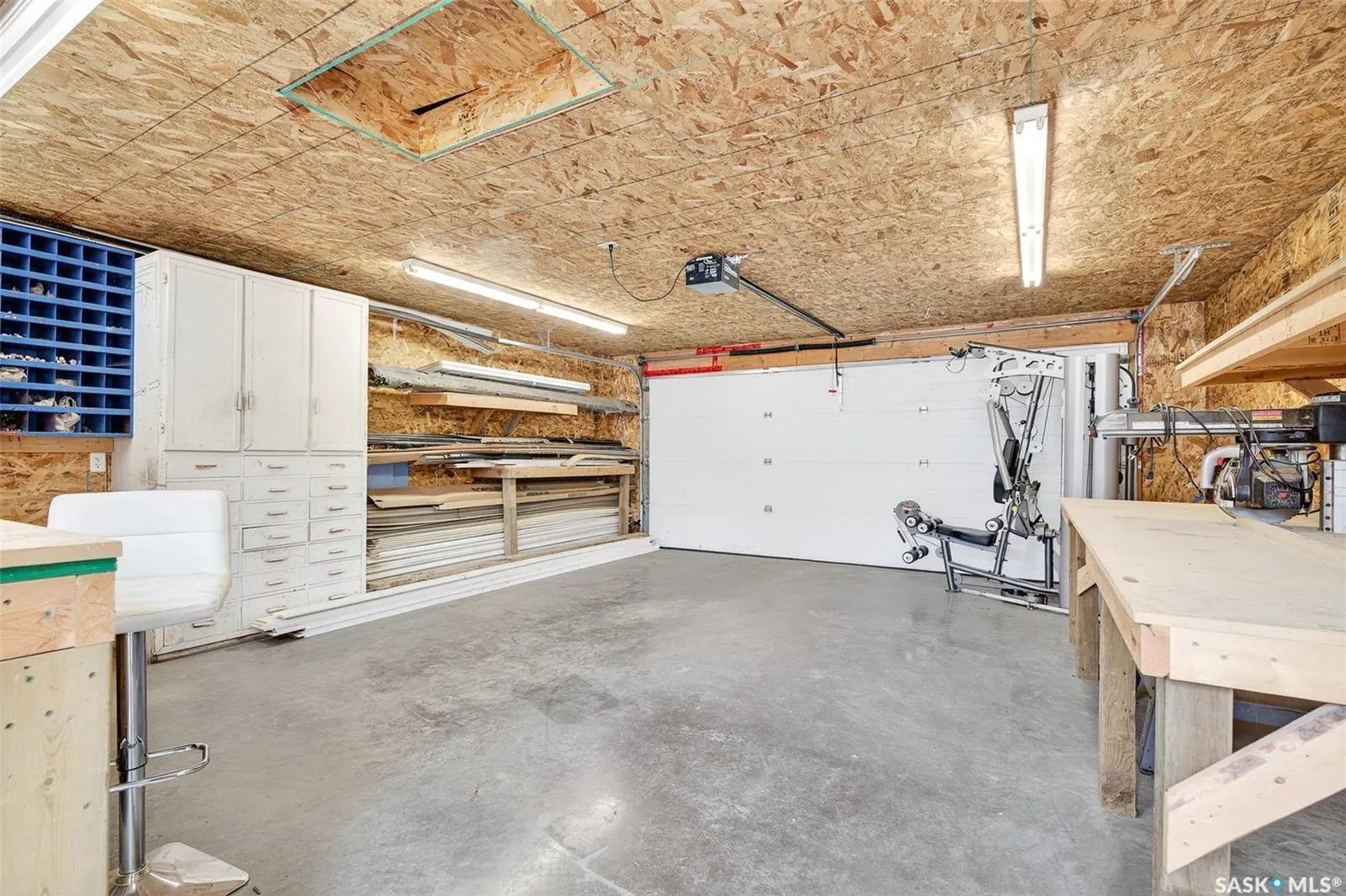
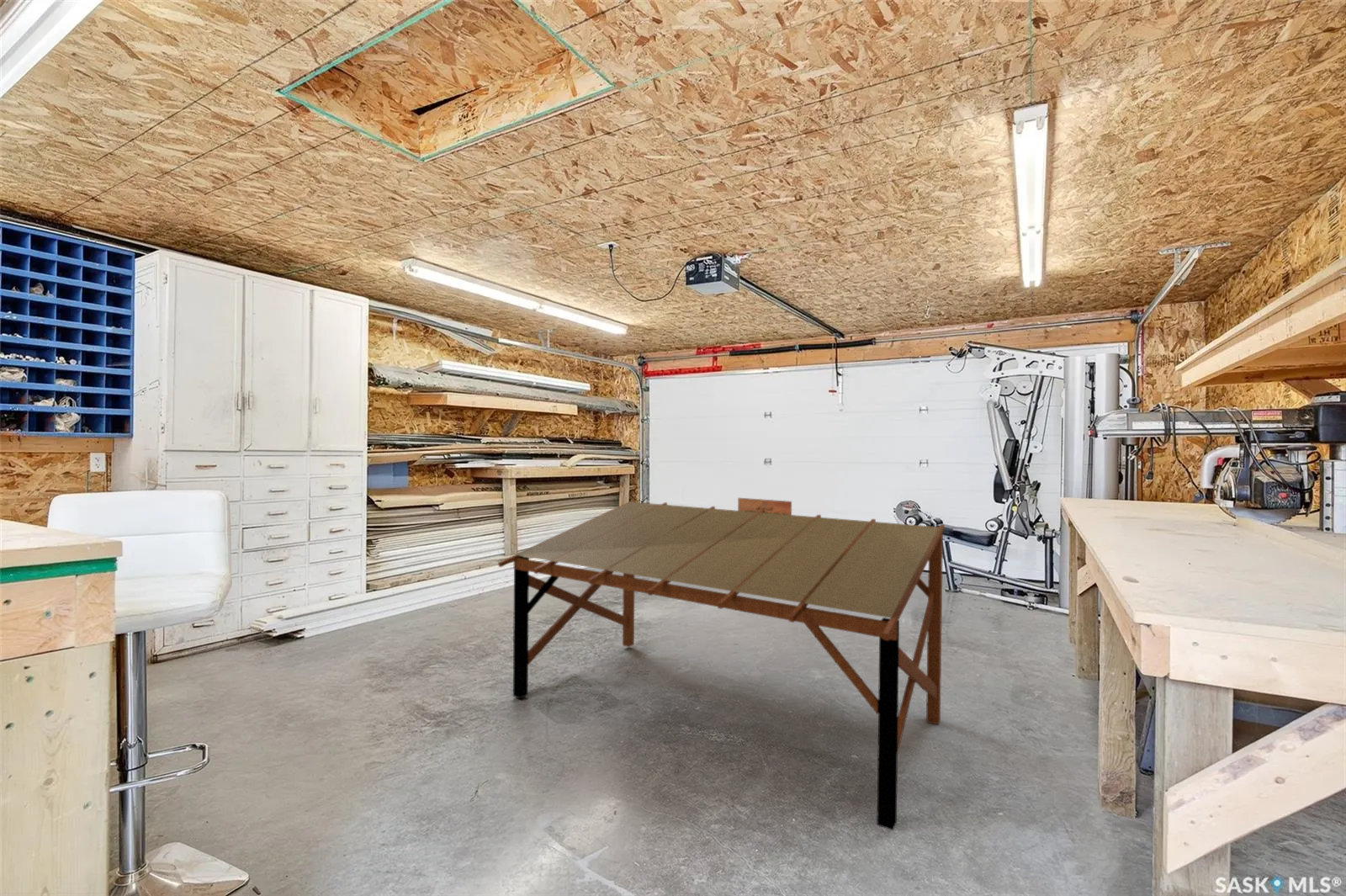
+ work table (718, 607)
